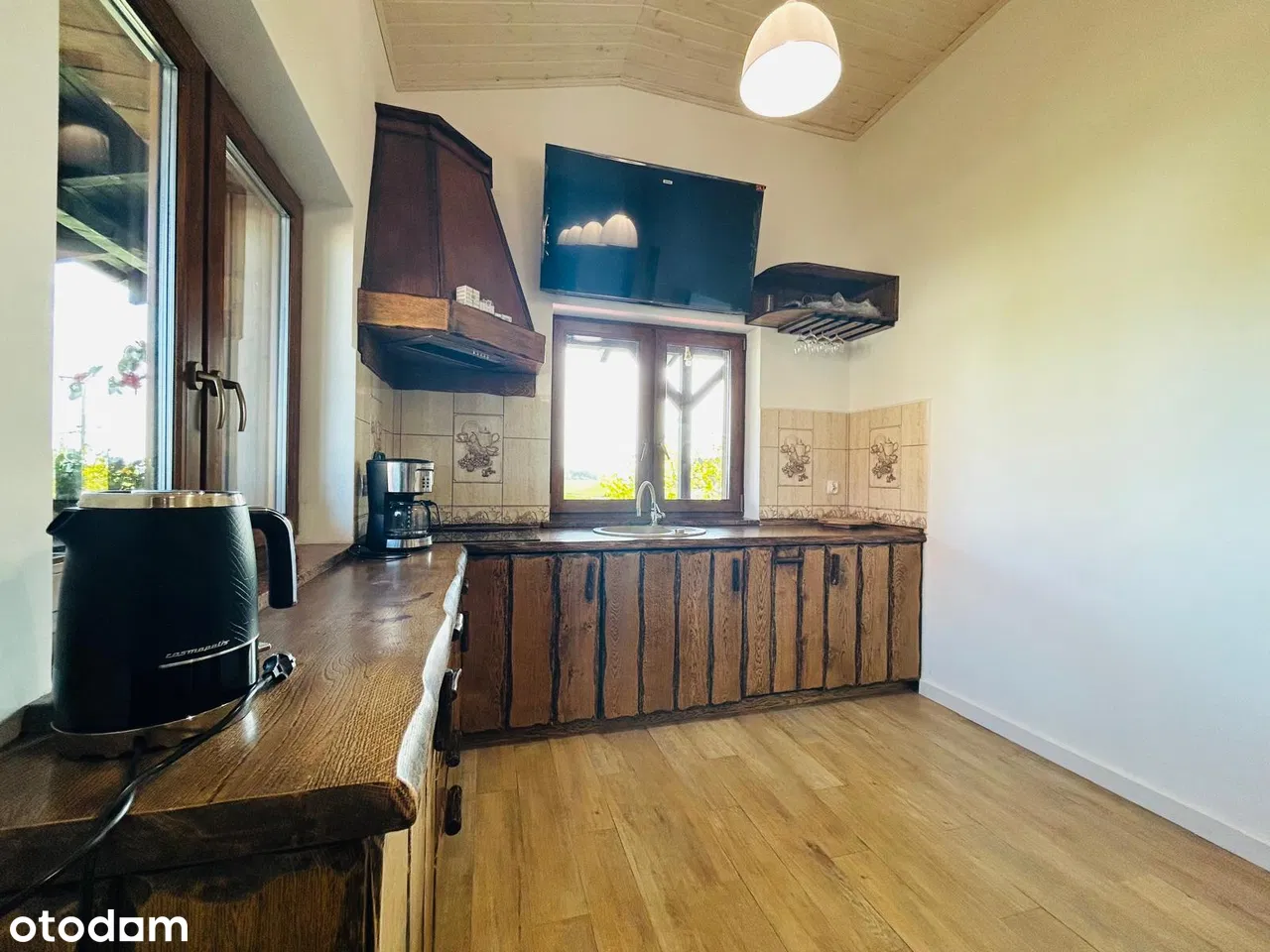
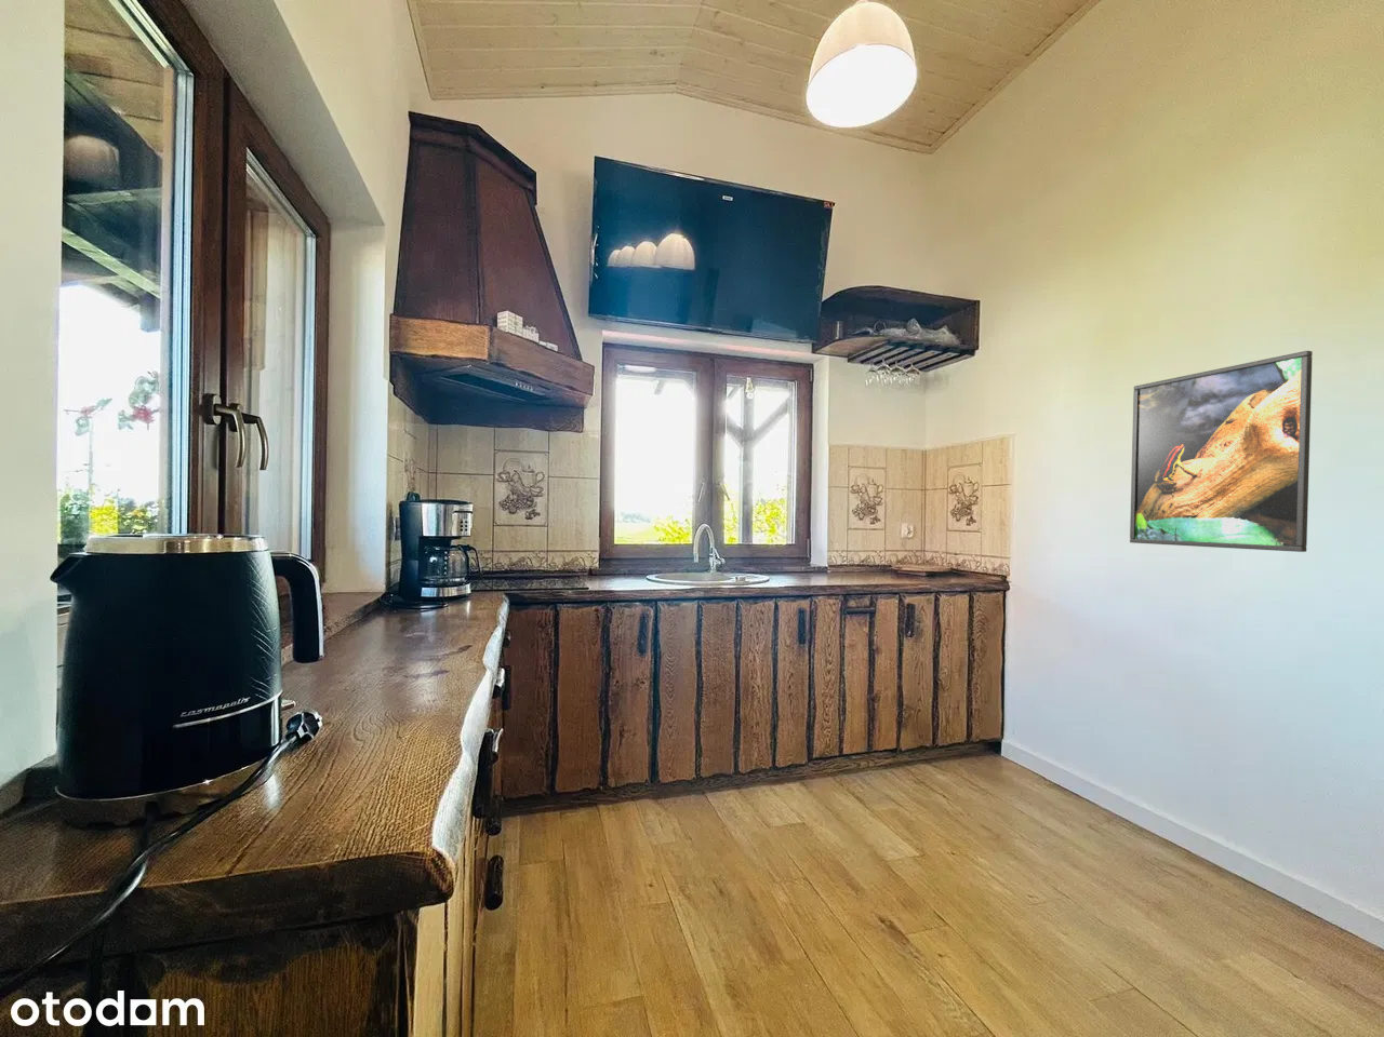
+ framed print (1209, 457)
